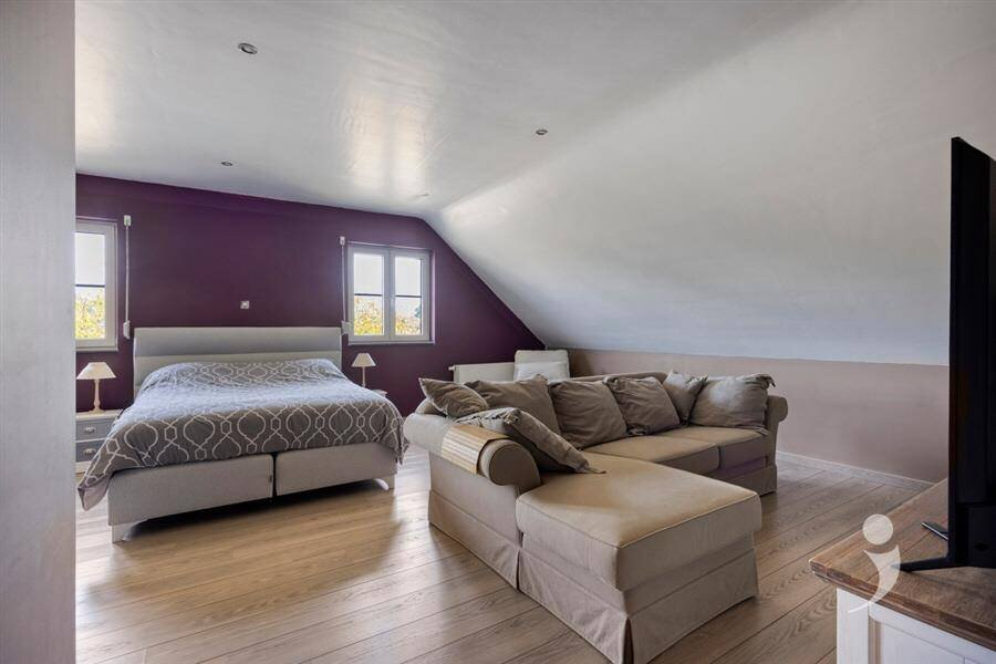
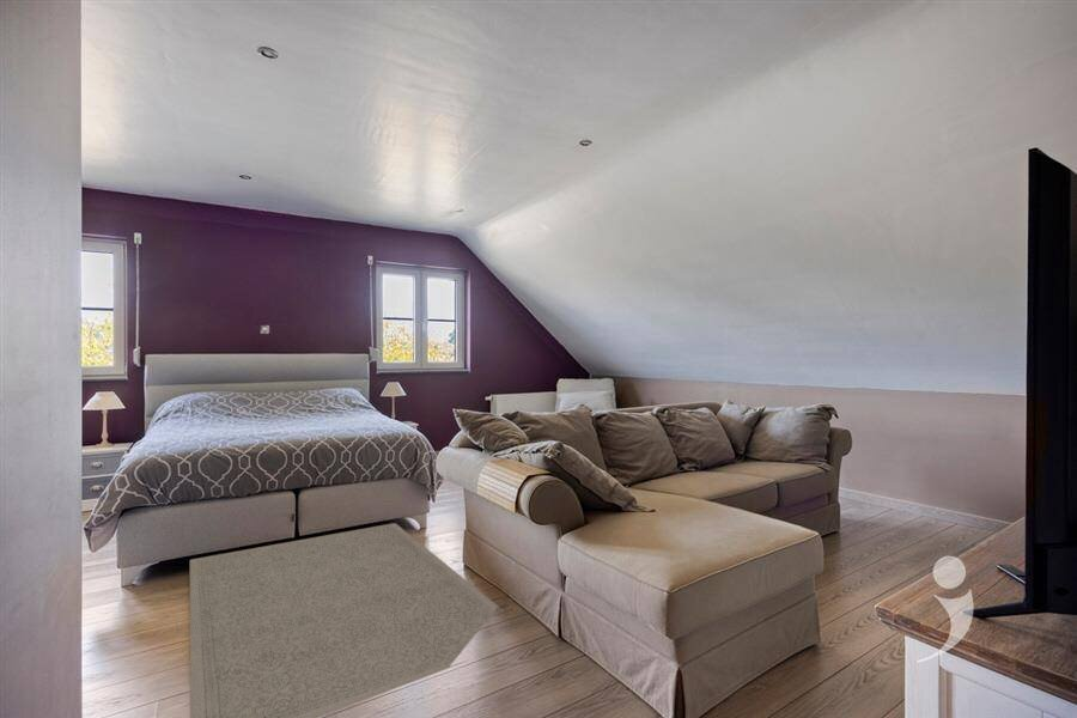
+ rug (335, 592)
